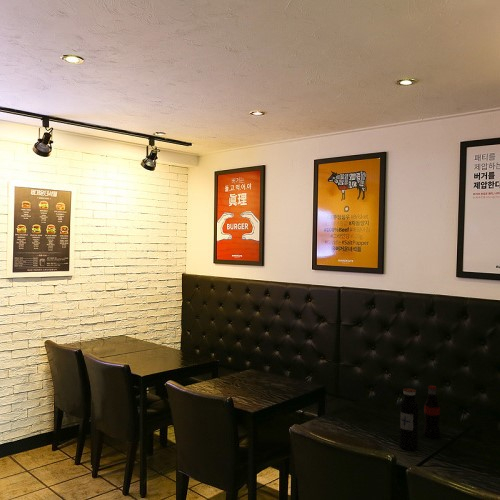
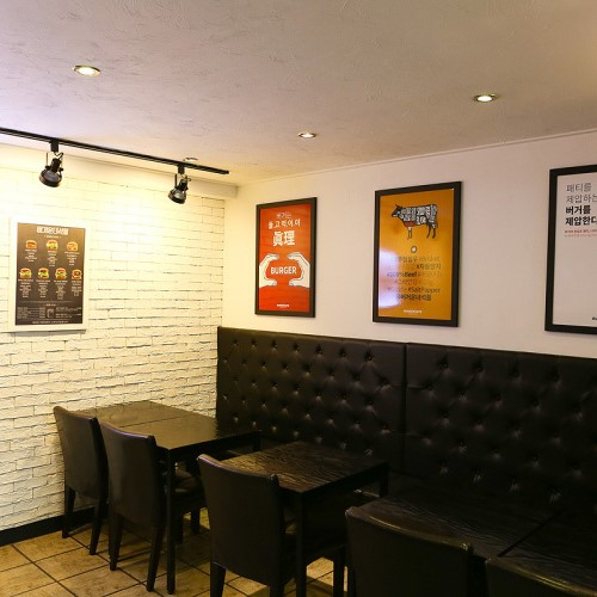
- water bottle (409, 418)
- bottle (431, 410)
